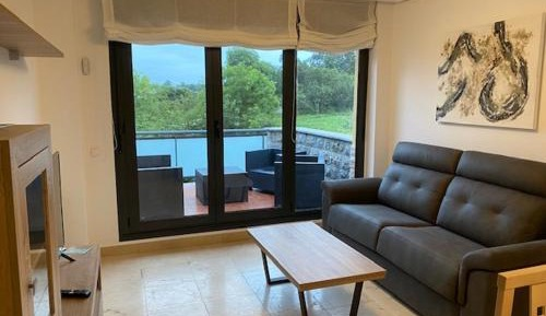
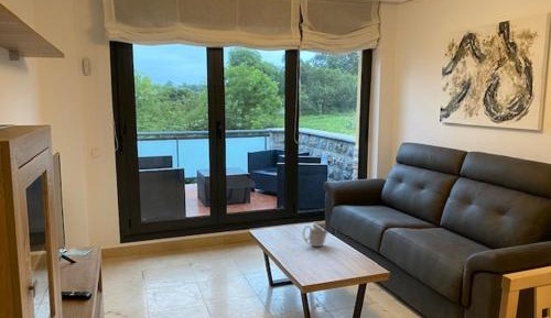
+ teapot (315, 234)
